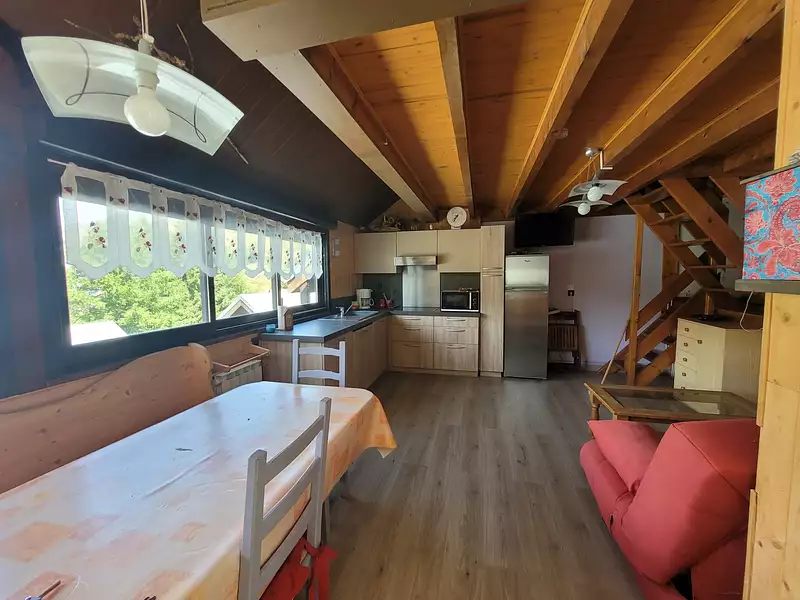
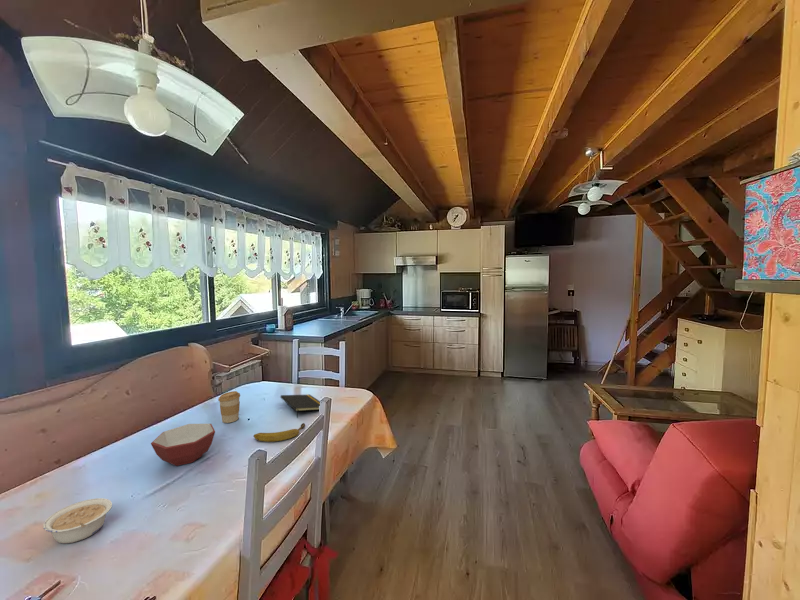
+ bowl (184, 446)
+ legume (81, 520)
+ notepad (303, 402)
+ coffee cup (229, 406)
+ fruit (279, 432)
